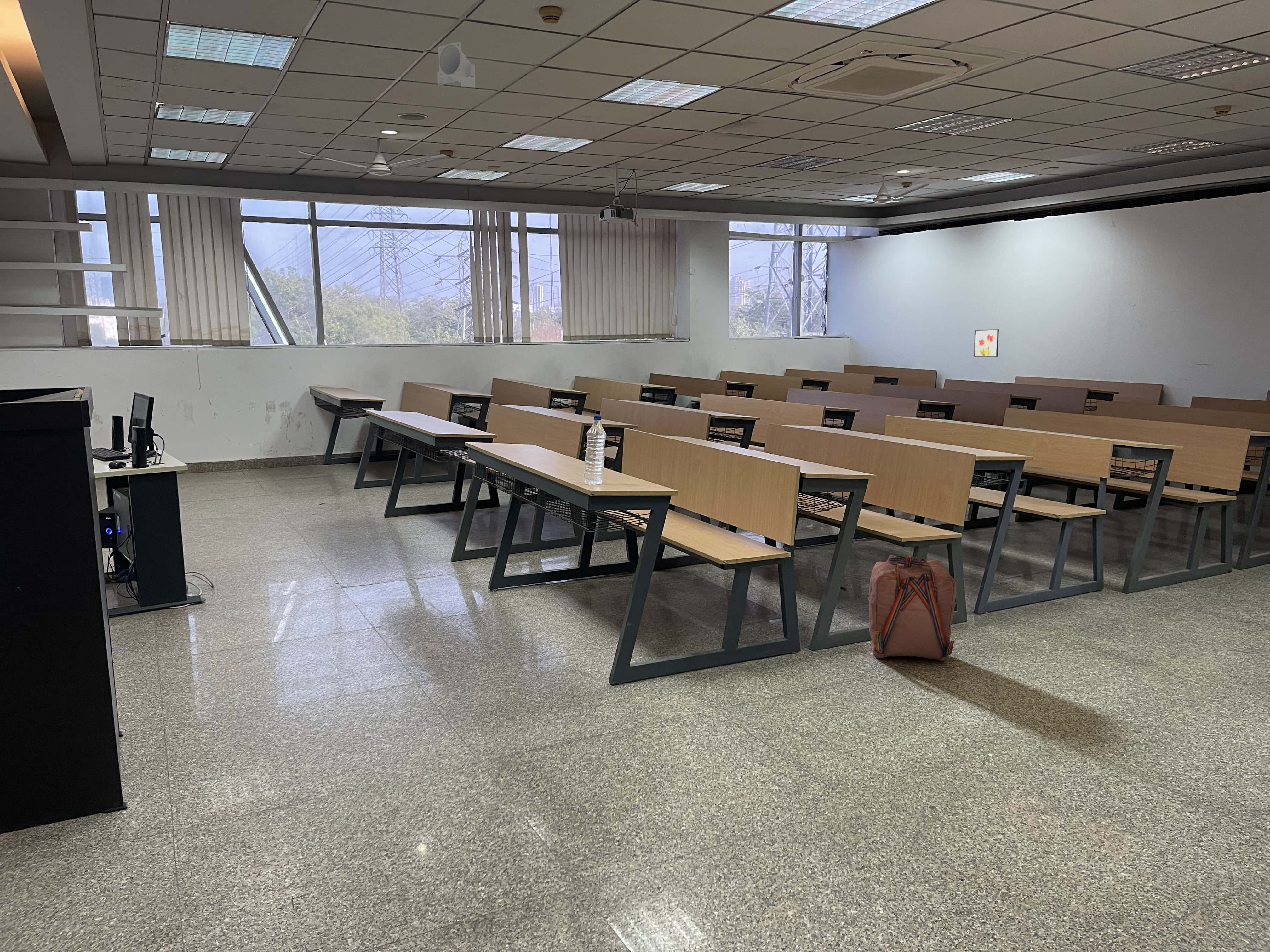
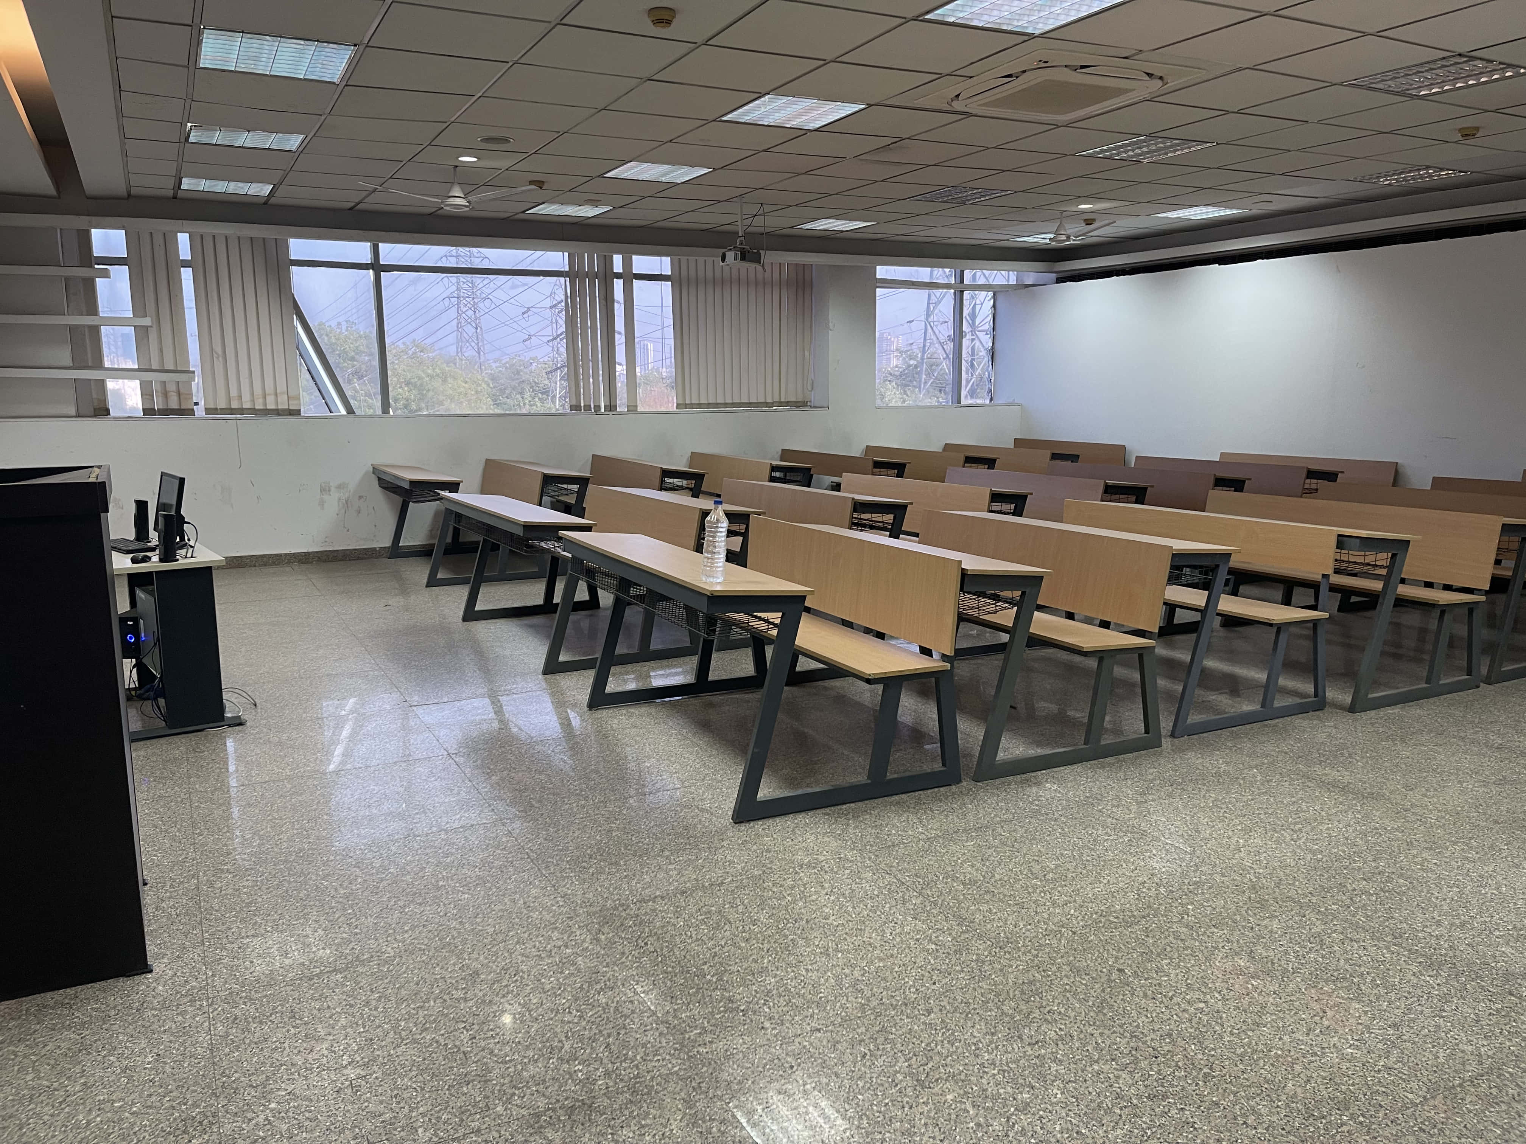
- security camera (455, 64)
- wall art (986, 343)
- backpack (912, 607)
